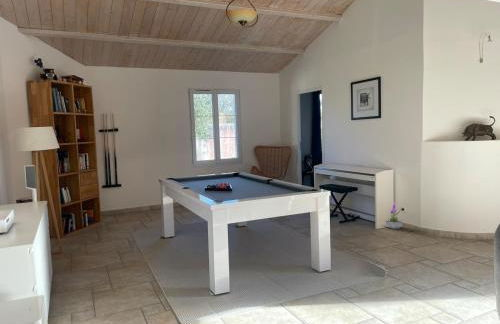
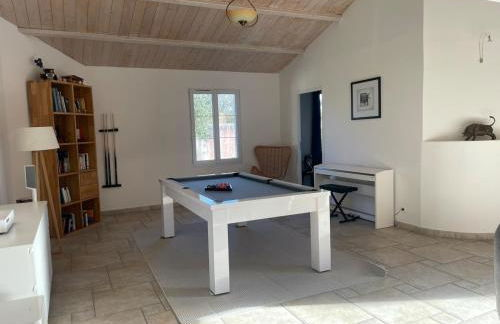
- potted plant (393, 214)
